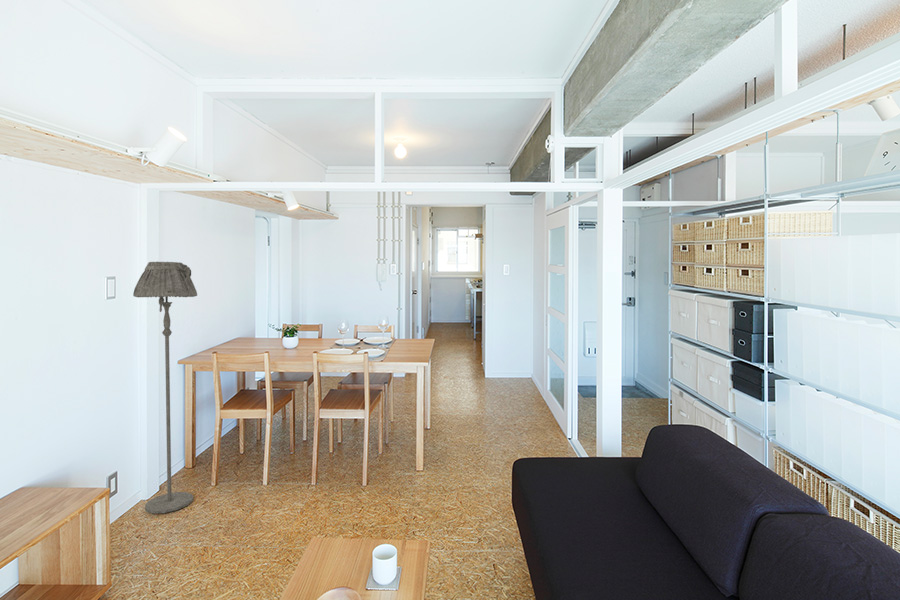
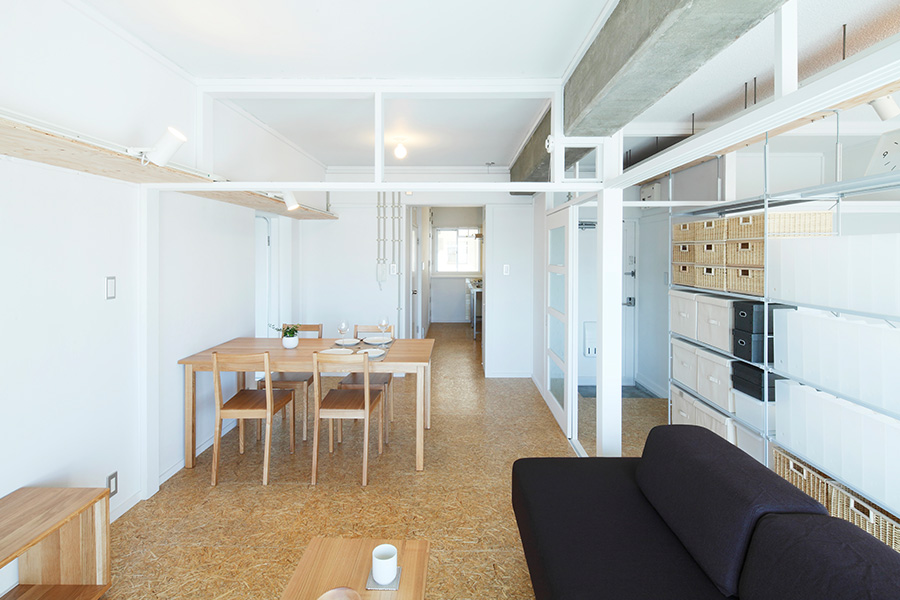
- floor lamp (167, 383)
